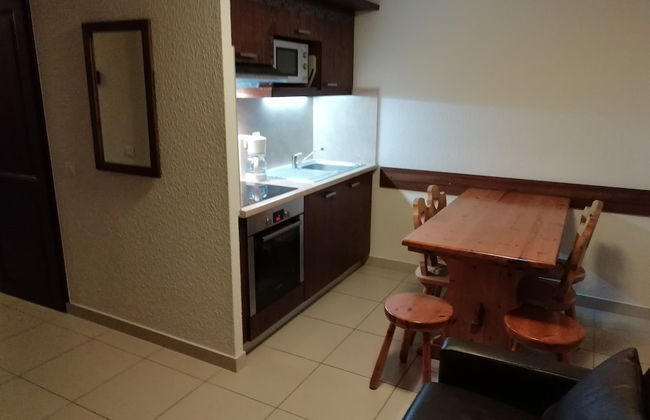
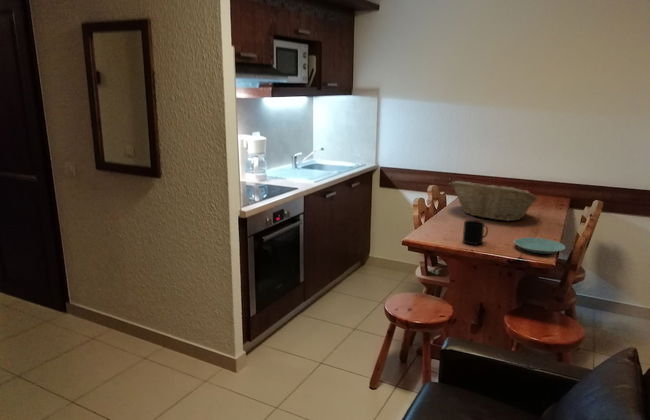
+ plate (538, 246)
+ mug (476, 232)
+ fruit basket (492, 197)
